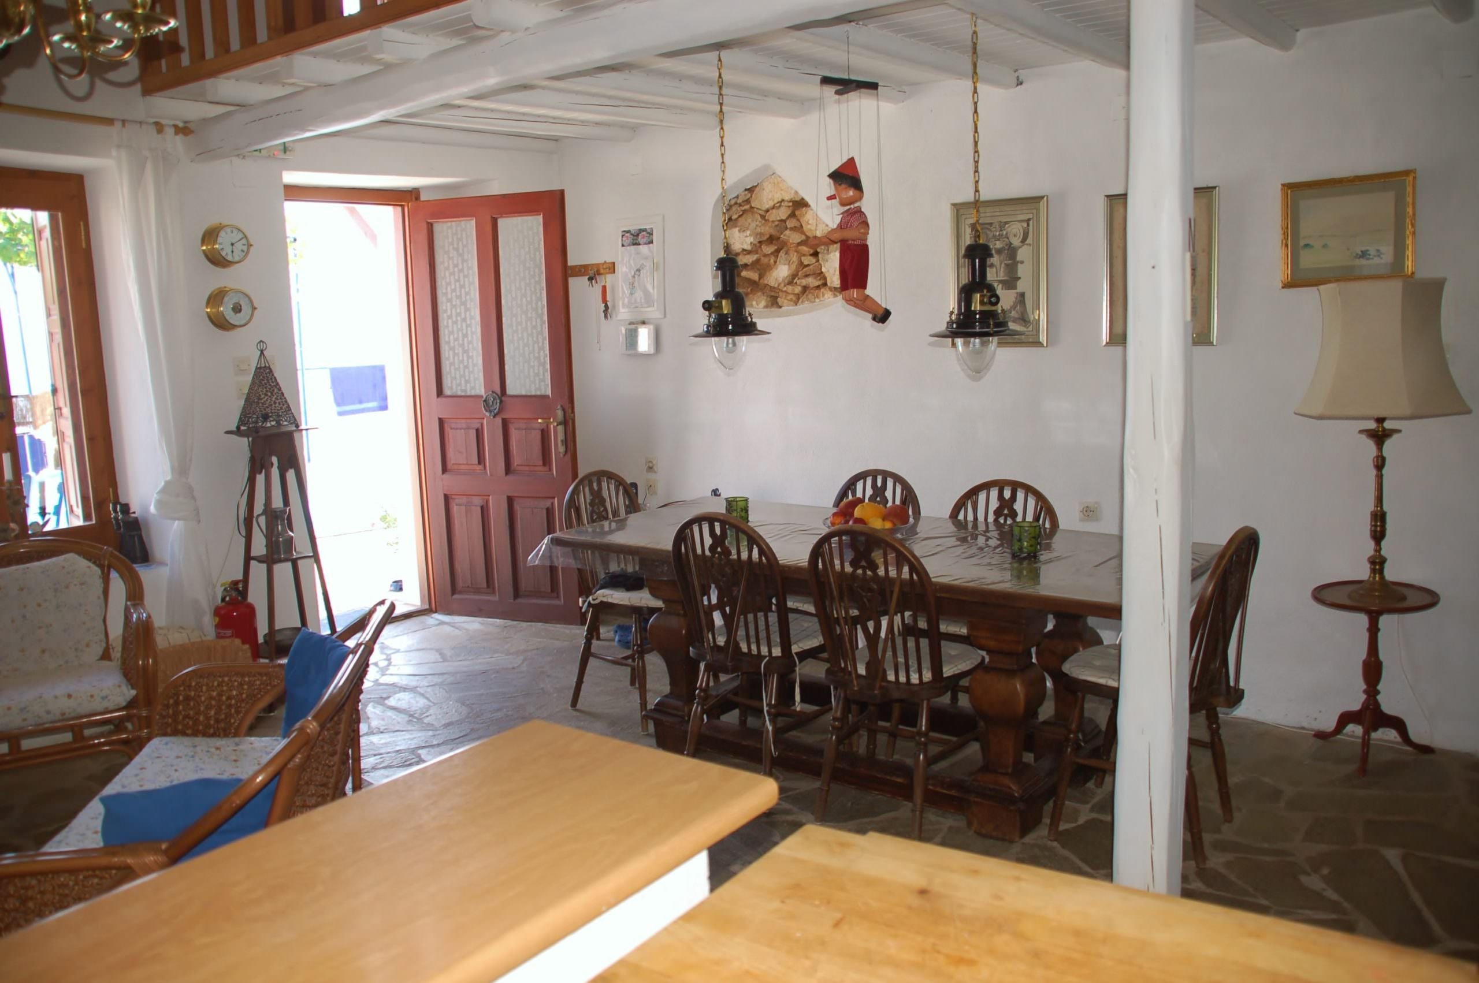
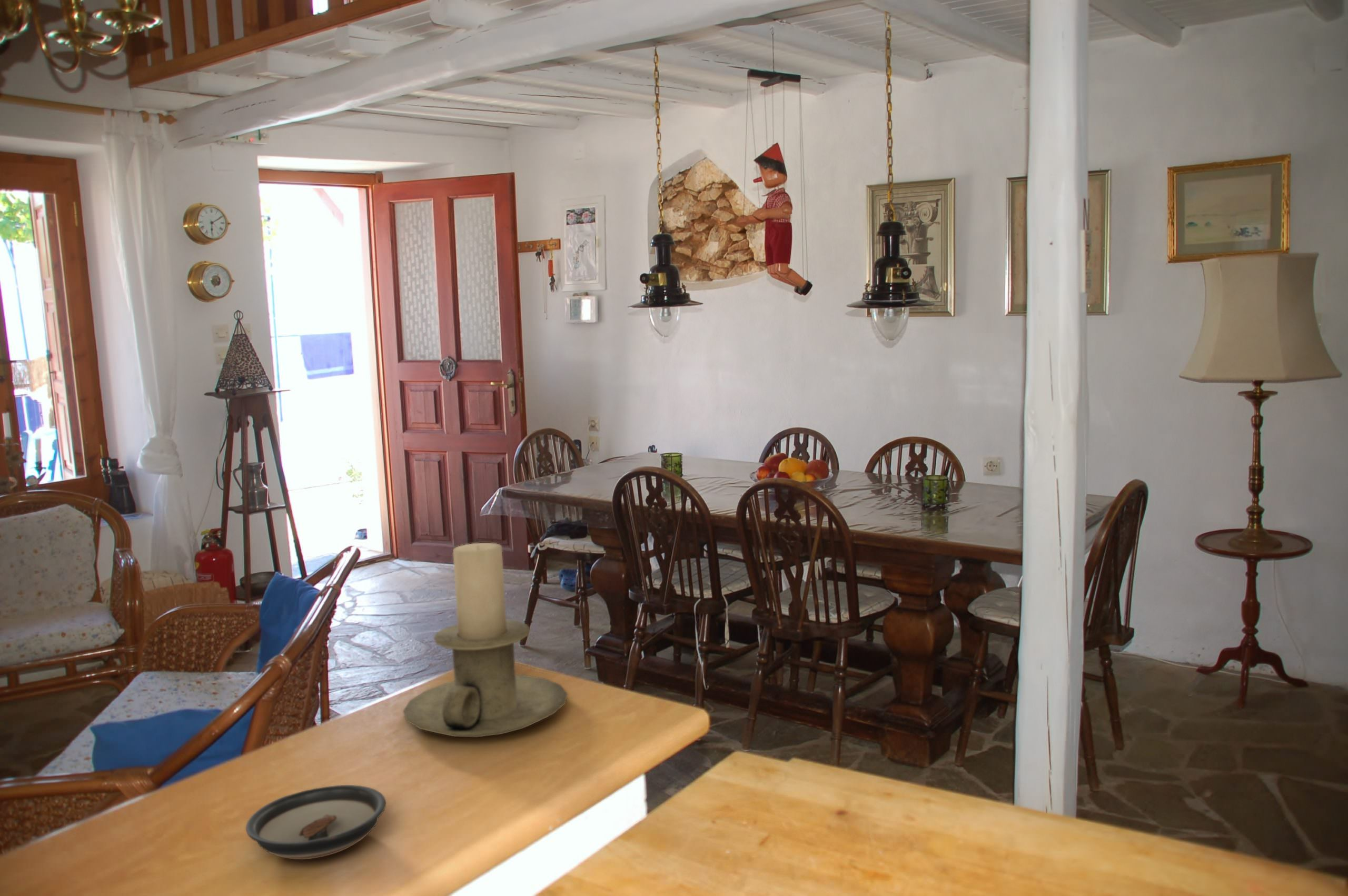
+ saucer (318, 827)
+ candle holder (482, 629)
